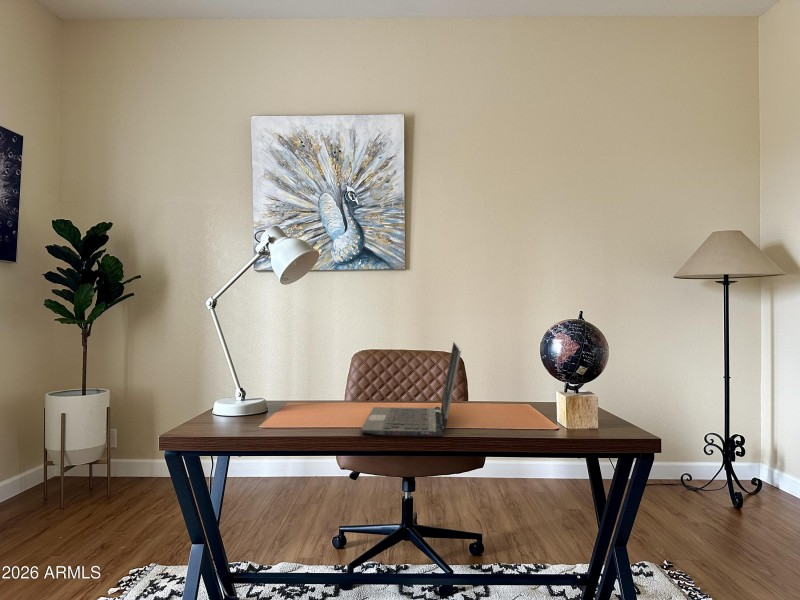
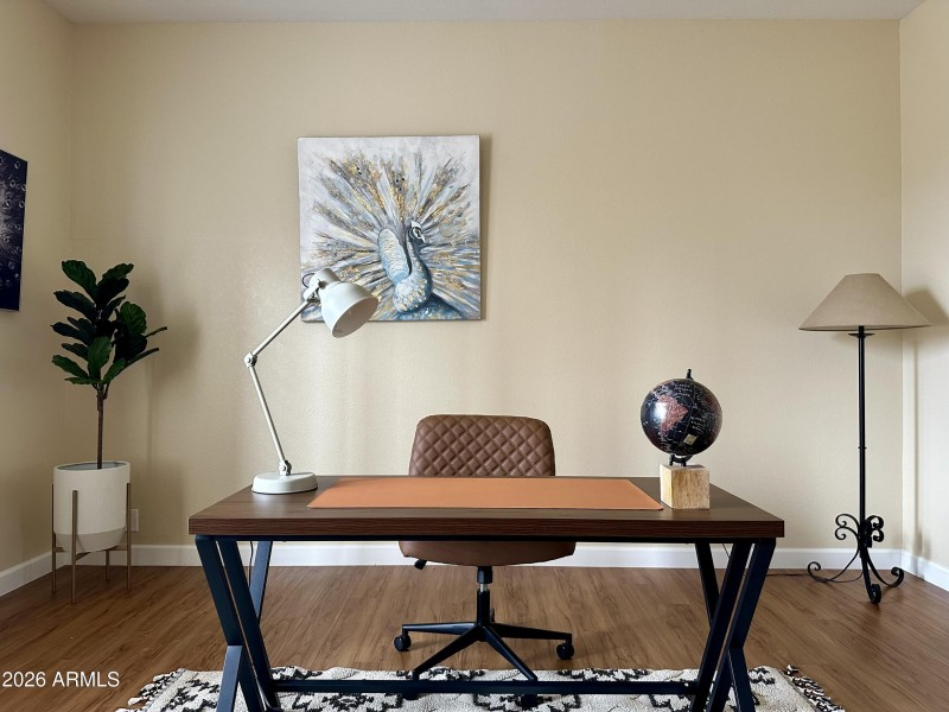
- laptop computer (412, 408)
